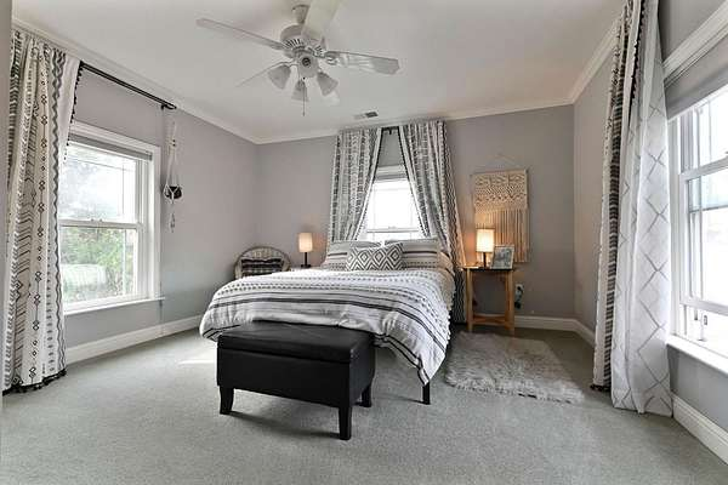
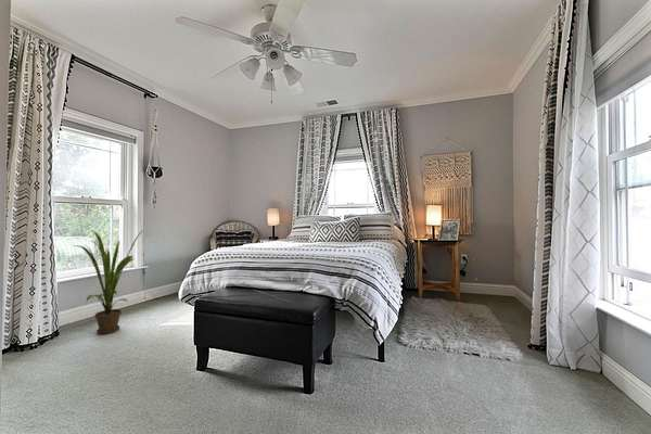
+ house plant (101, 280)
